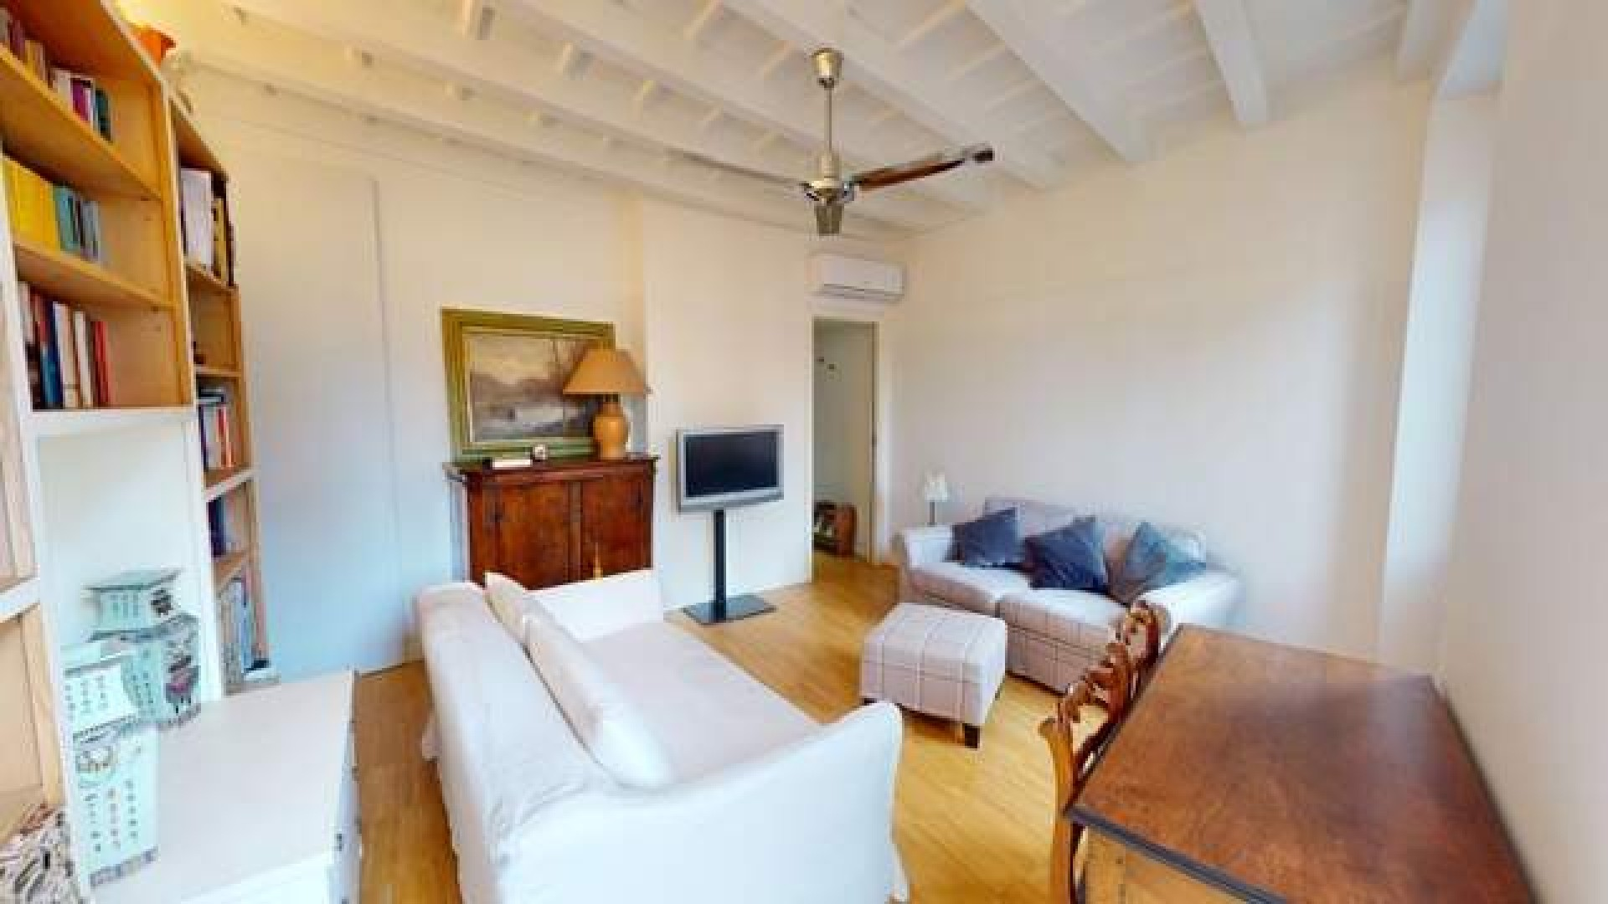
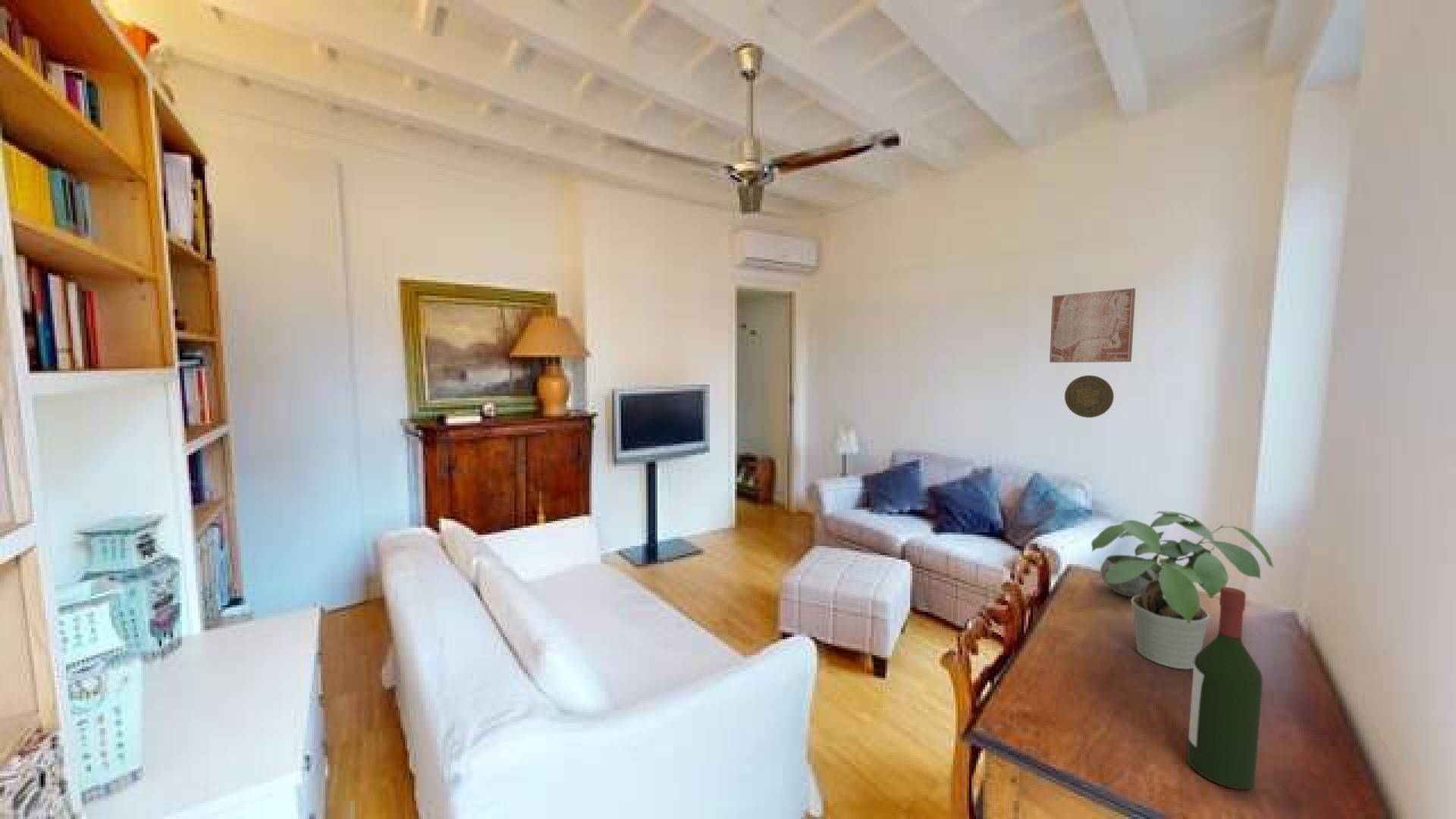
+ decorative bowl (1134, 578)
+ wine bottle (1226, 682)
+ decorative plate (1087, 396)
+ wall art (1090, 327)
+ potted plant (1167, 590)
